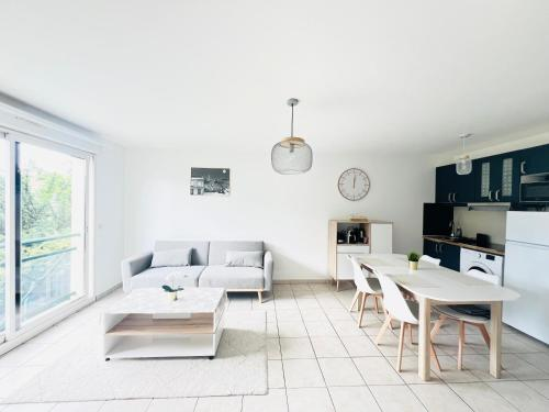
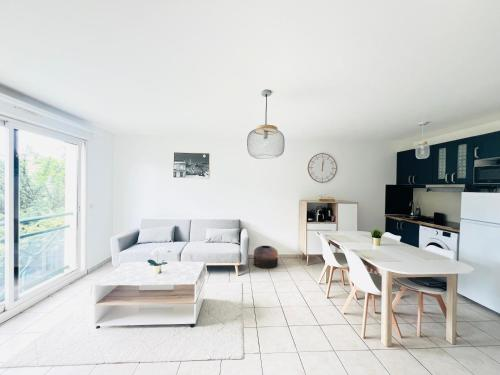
+ pouf (265, 255)
